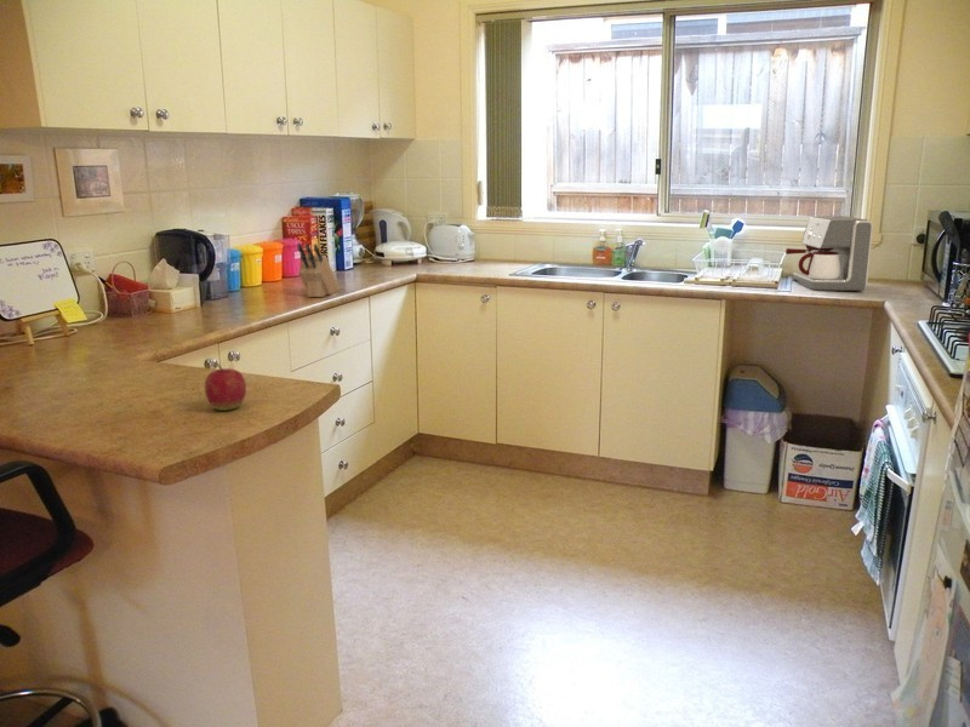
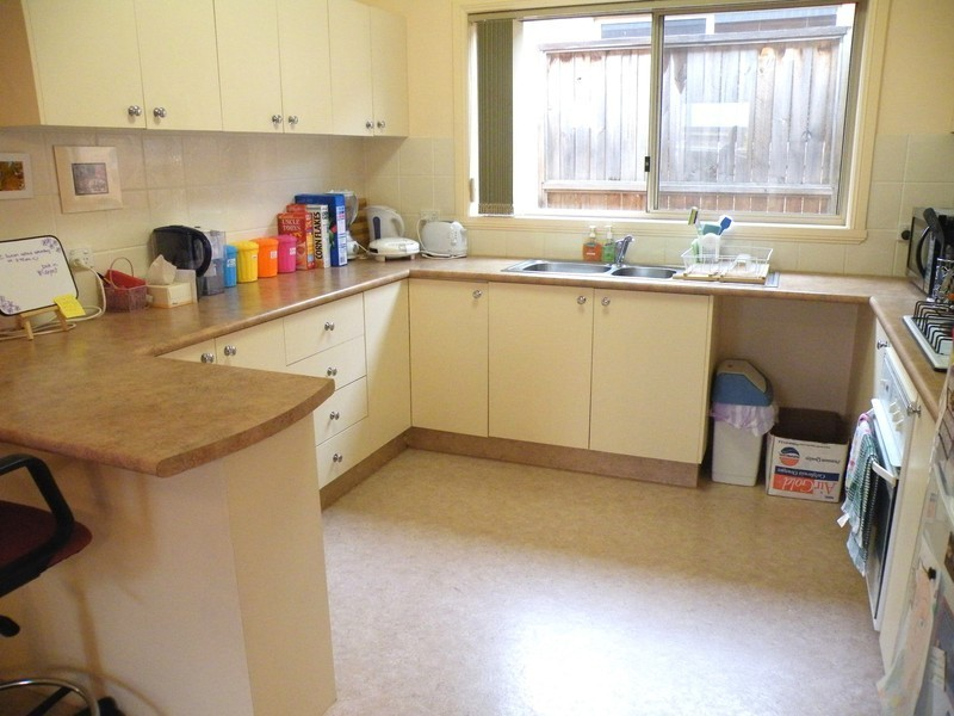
- apple (224, 384)
- knife block (318, 268)
- coffee maker (832, 252)
